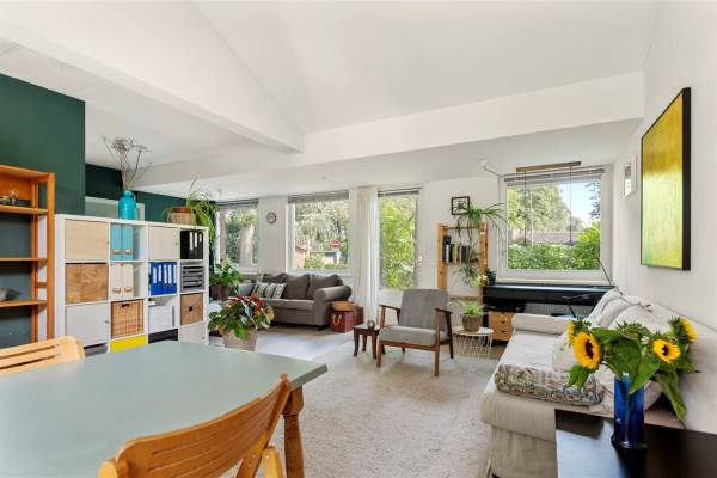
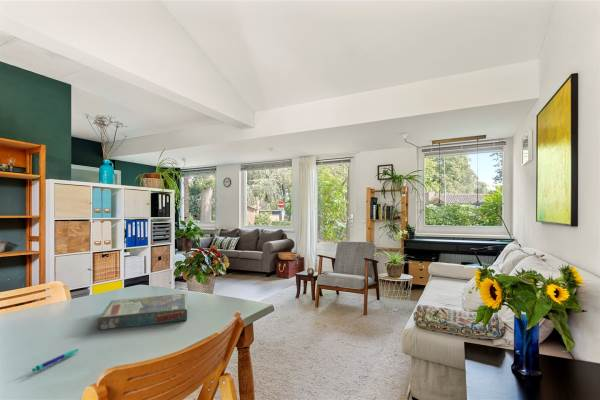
+ pen (58, 358)
+ board game (147, 309)
